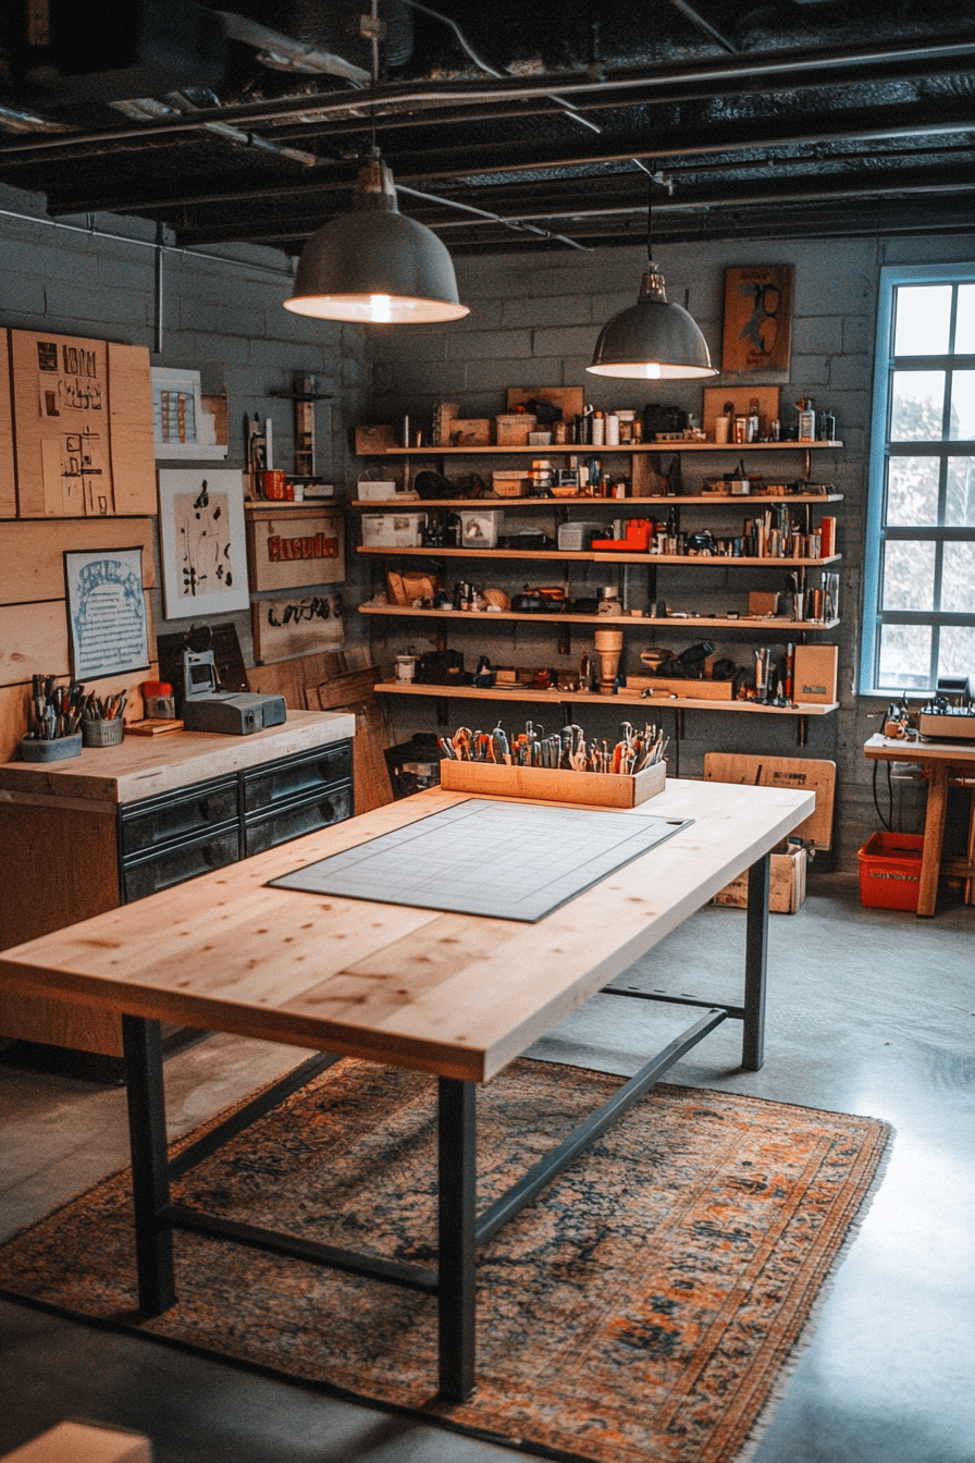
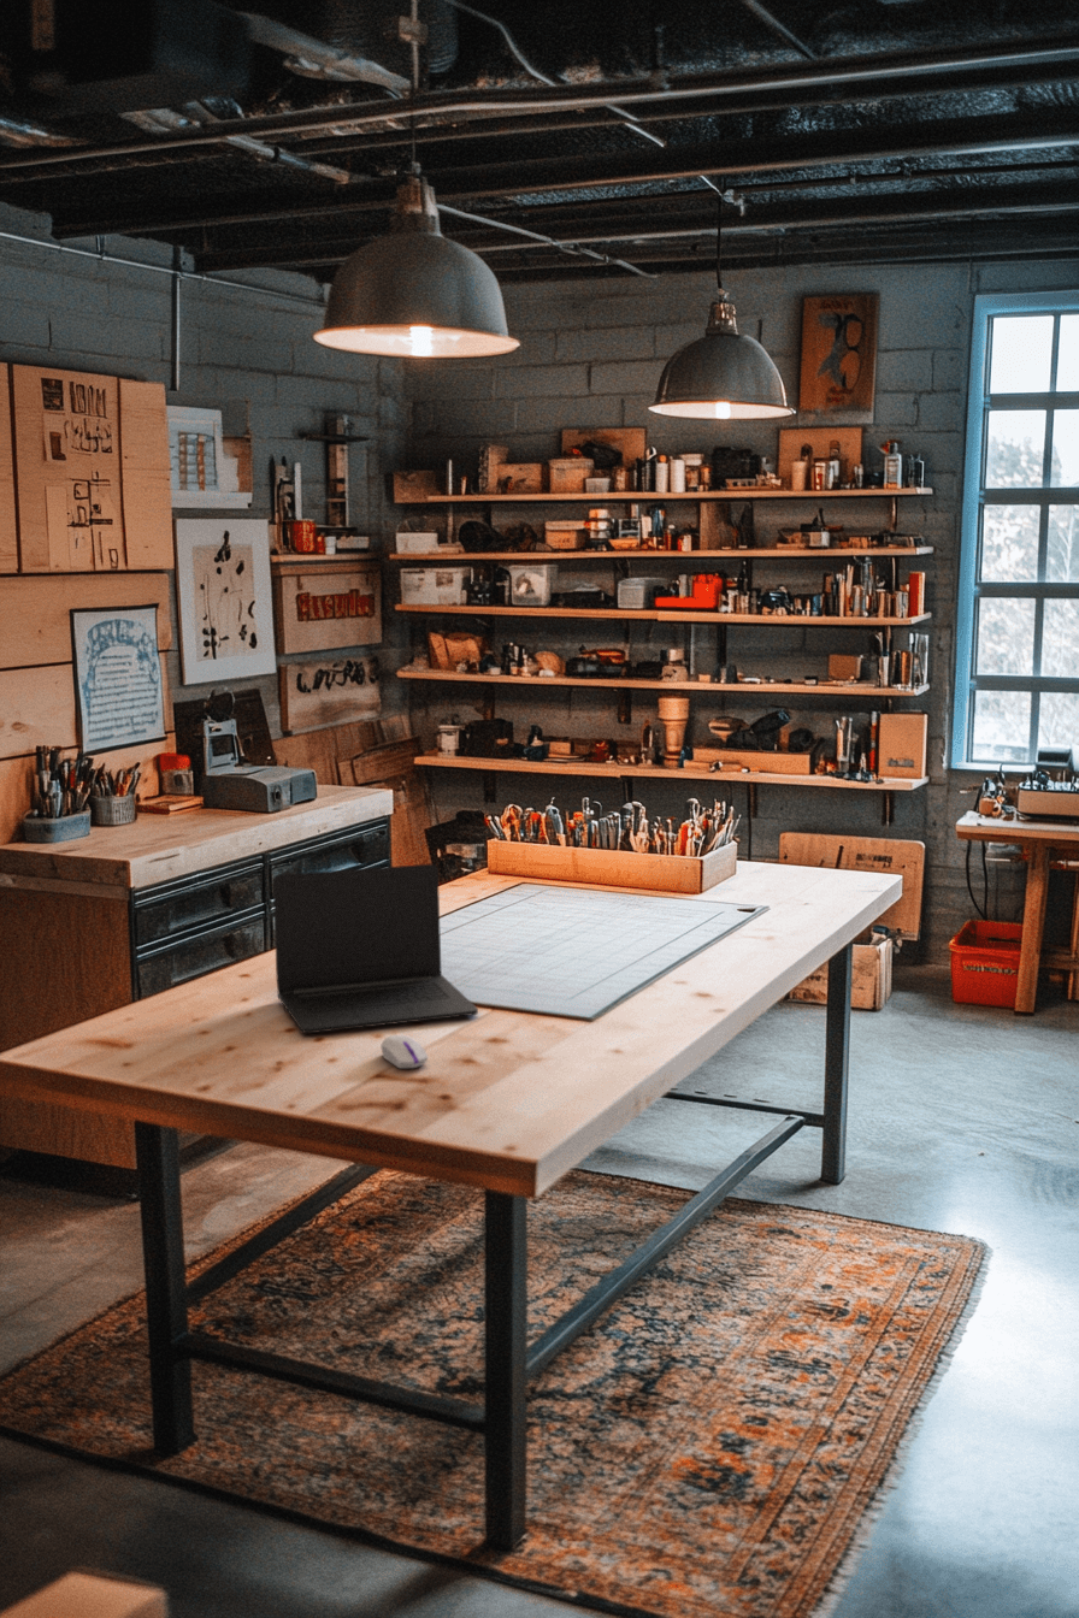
+ laptop (373, 944)
+ computer mouse (402, 1049)
